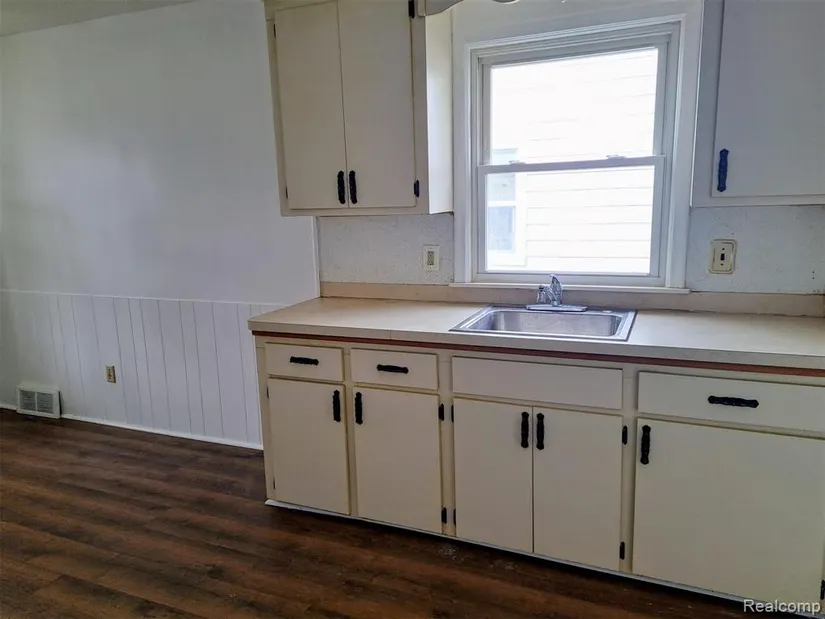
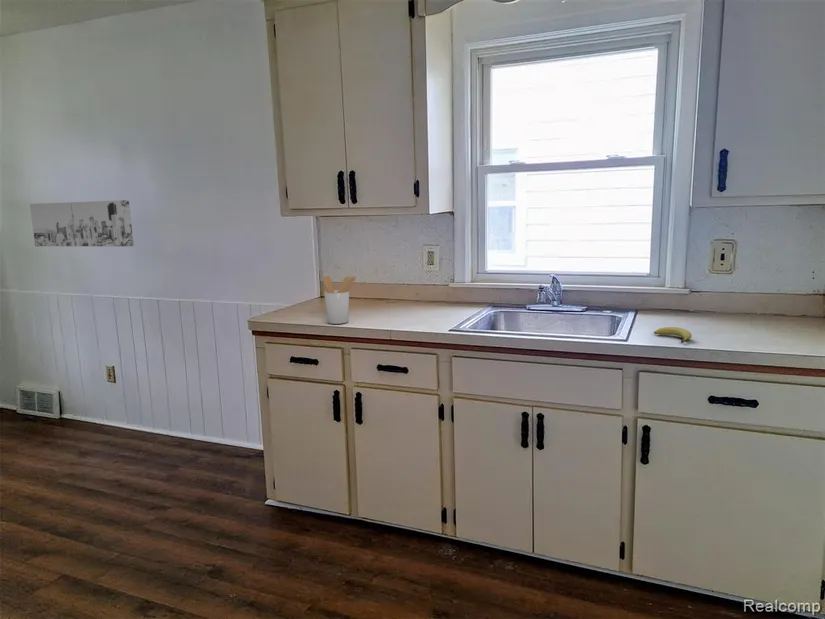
+ fruit (675, 333)
+ wall art (80, 224)
+ utensil holder (341, 298)
